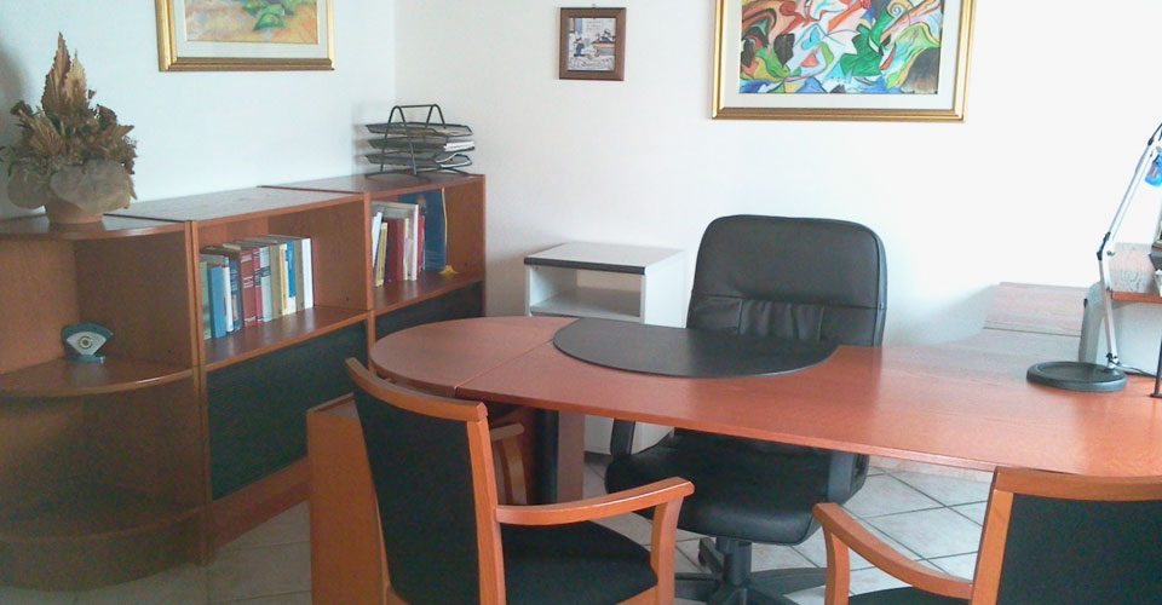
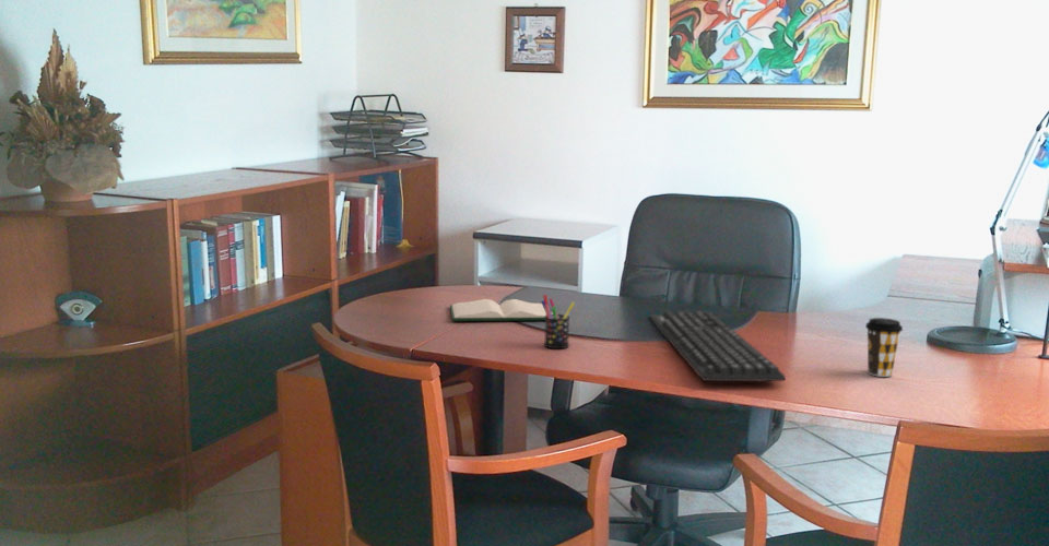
+ coffee cup (882, 347)
+ pen holder (555, 321)
+ keyboard (708, 341)
+ hardback book (502, 309)
